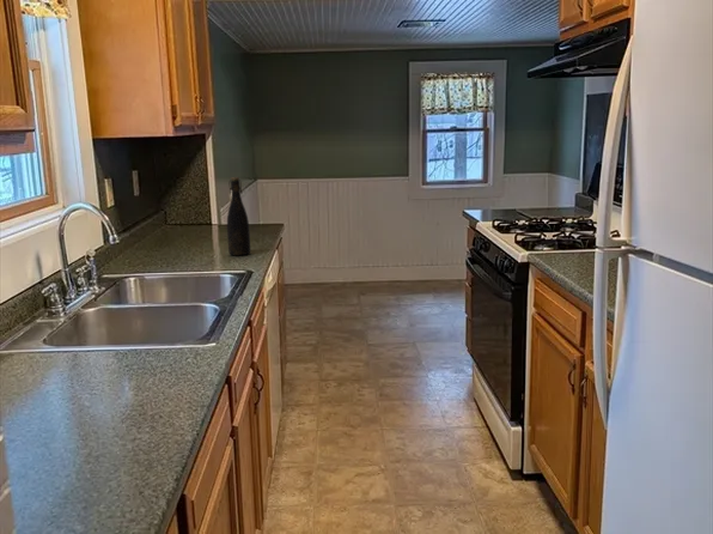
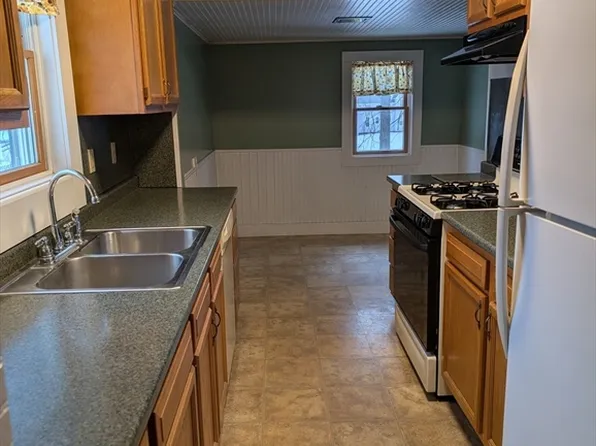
- bottle (237, 216)
